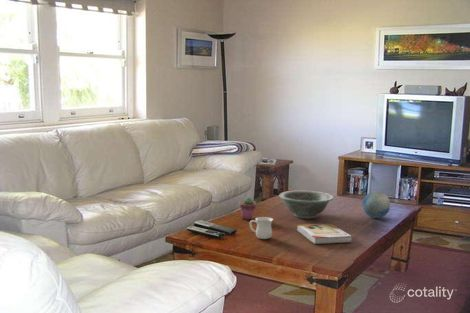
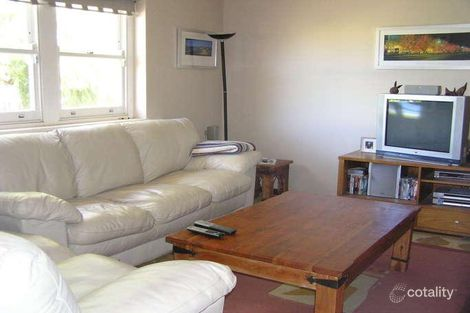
- mug (260, 227)
- decorative ball (376, 204)
- book (323, 233)
- decorative bowl (305, 205)
- potted succulent (247, 207)
